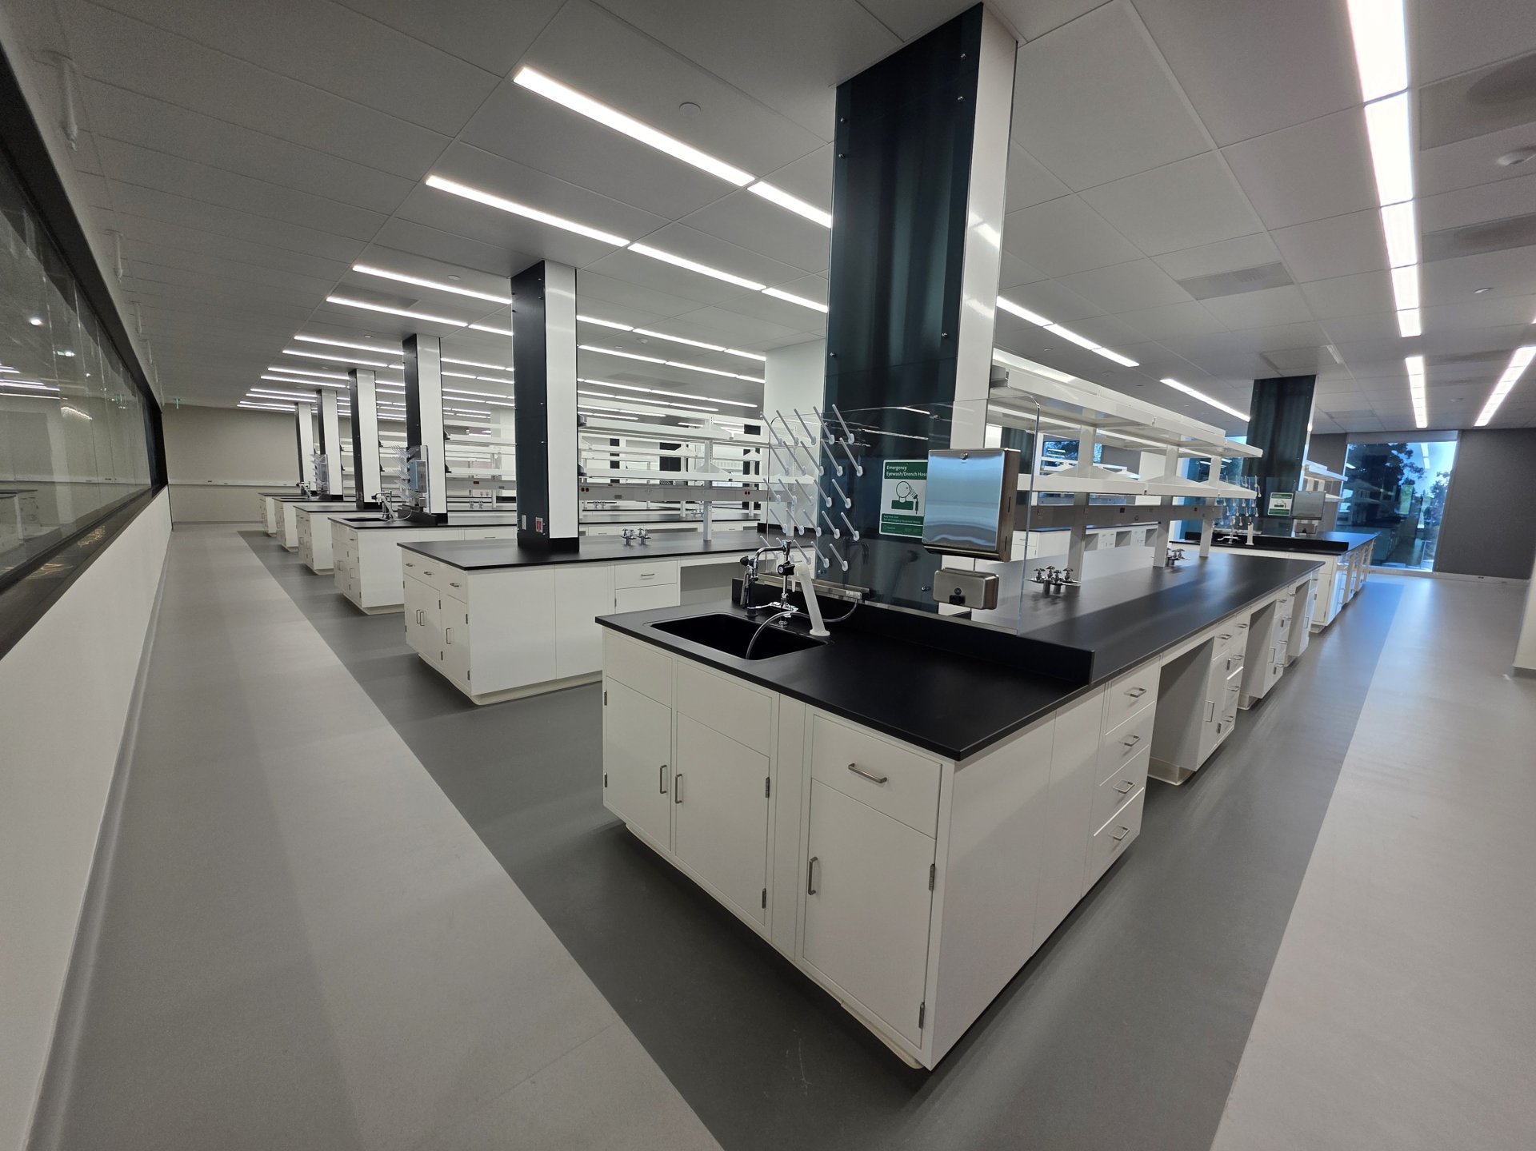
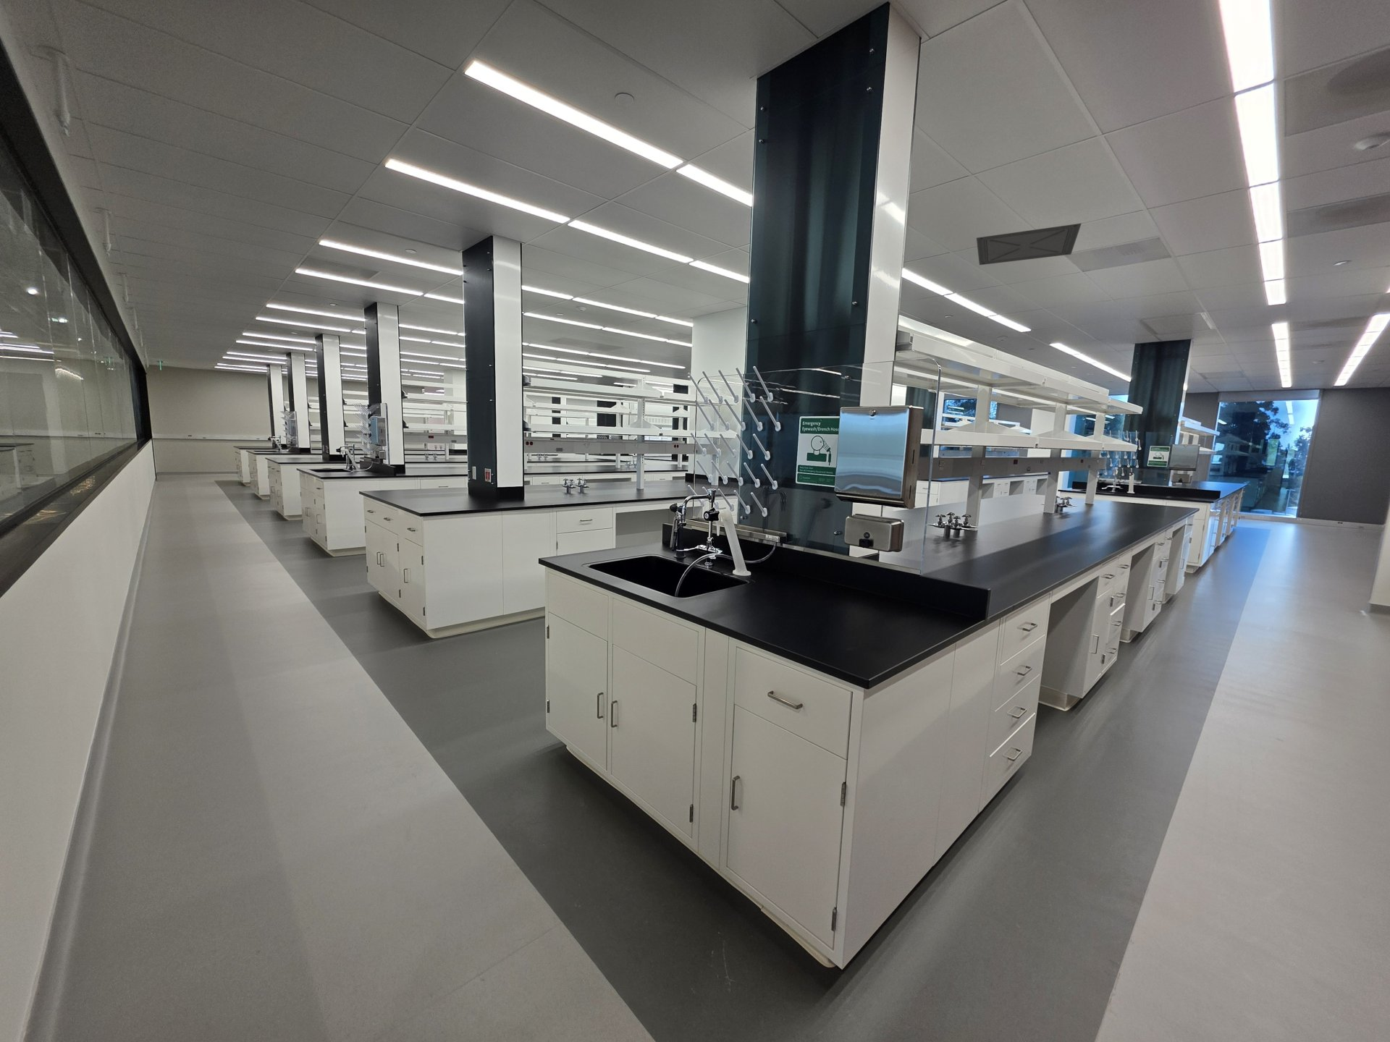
+ ceiling vent (1026, 246)
